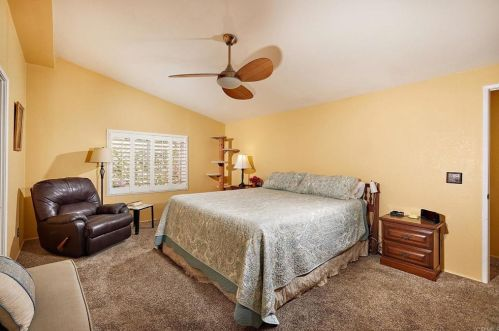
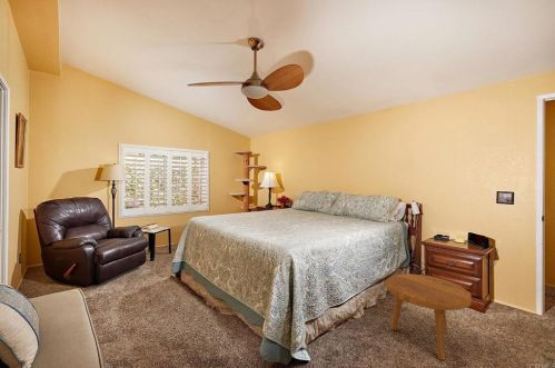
+ footstool (425, 307)
